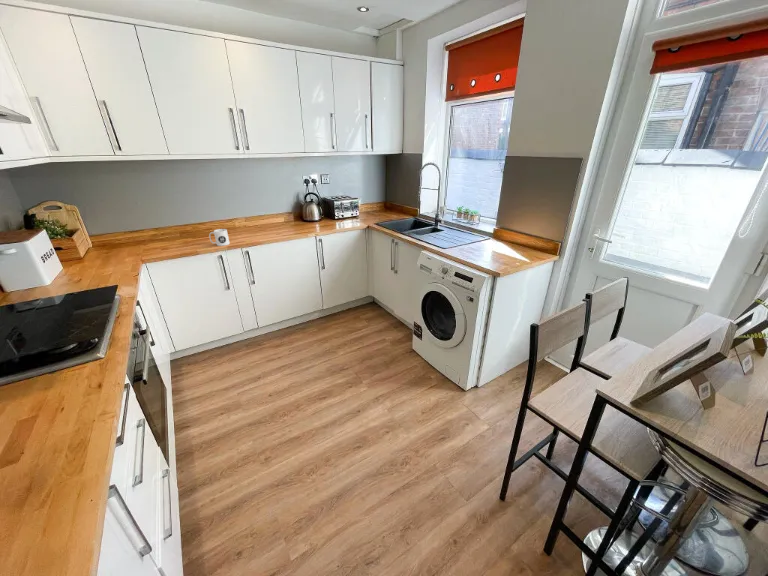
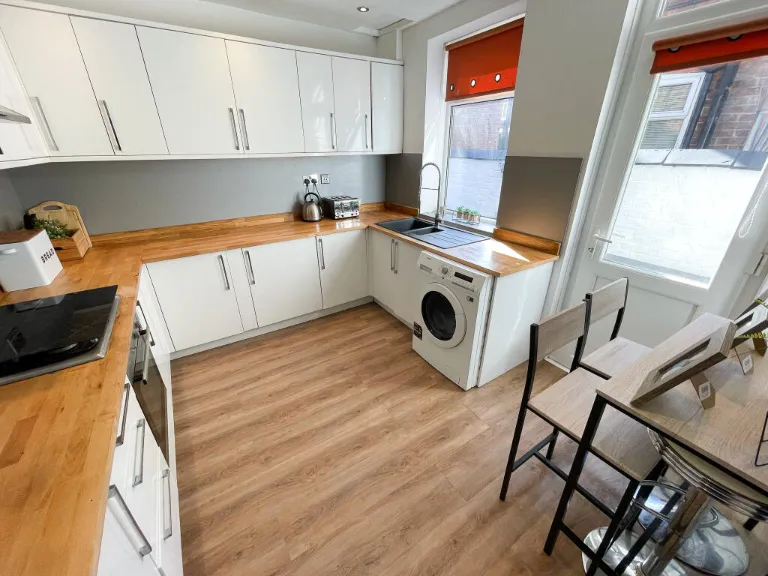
- mug (218, 237)
